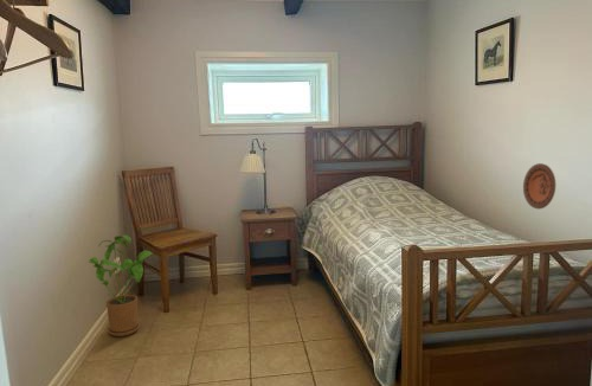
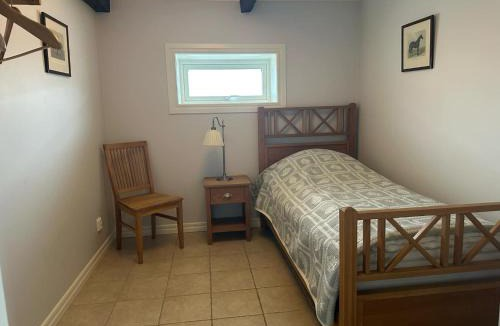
- house plant (124, 284)
- decorative plate (539, 186)
